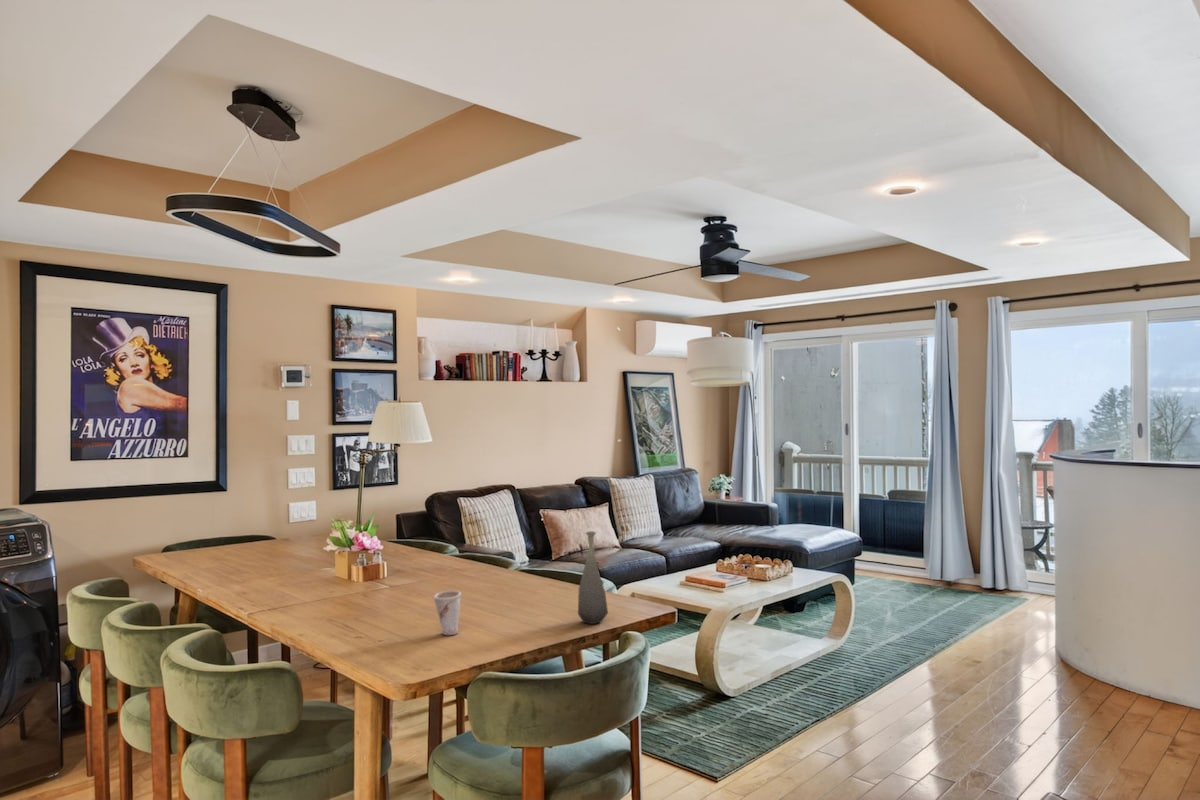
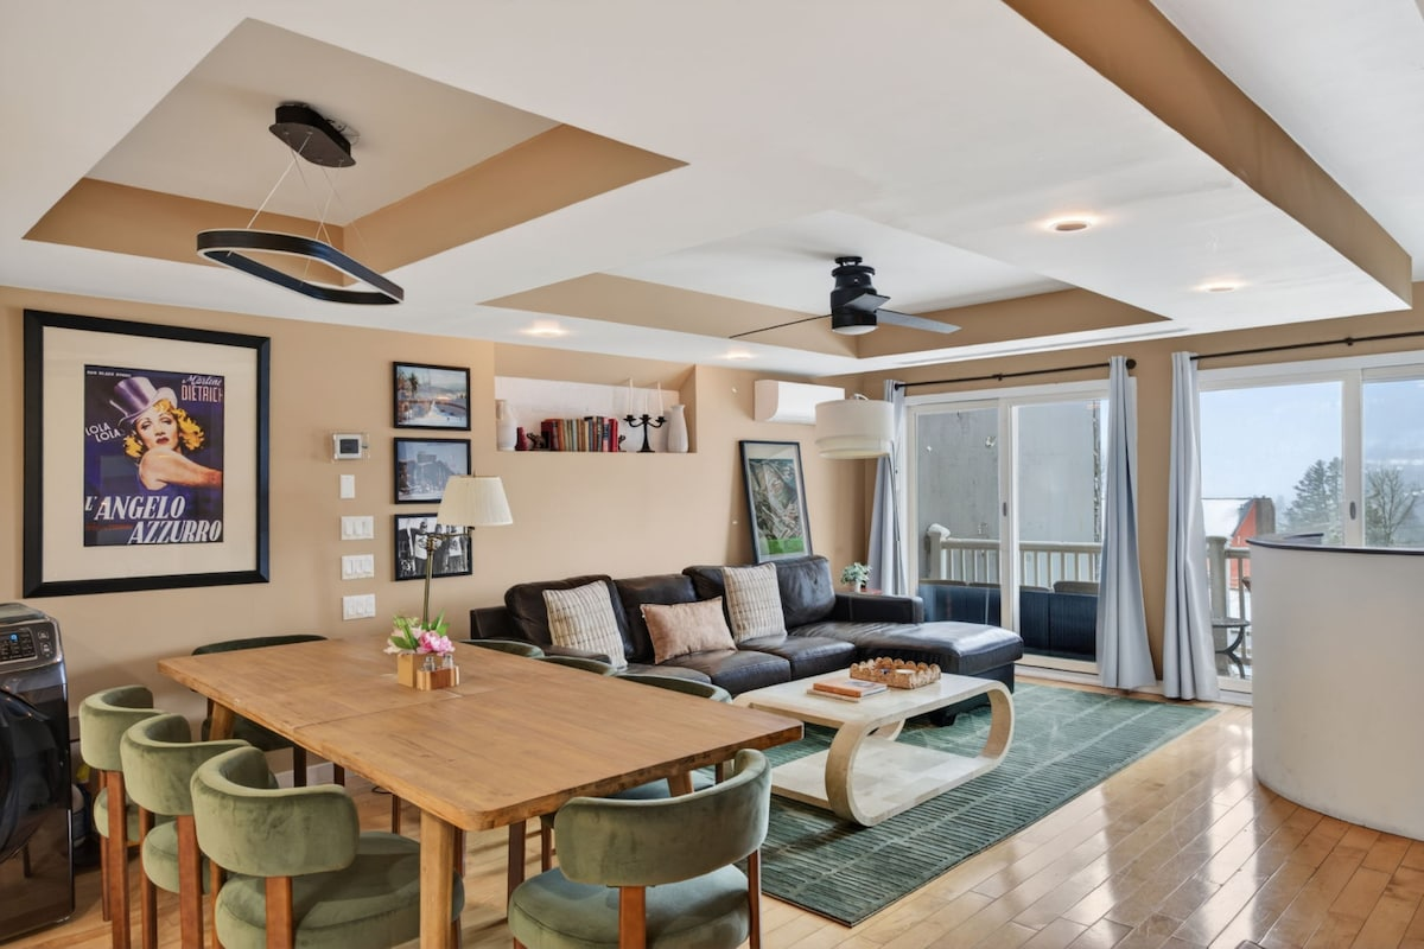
- cup (447, 613)
- bottle (591, 576)
